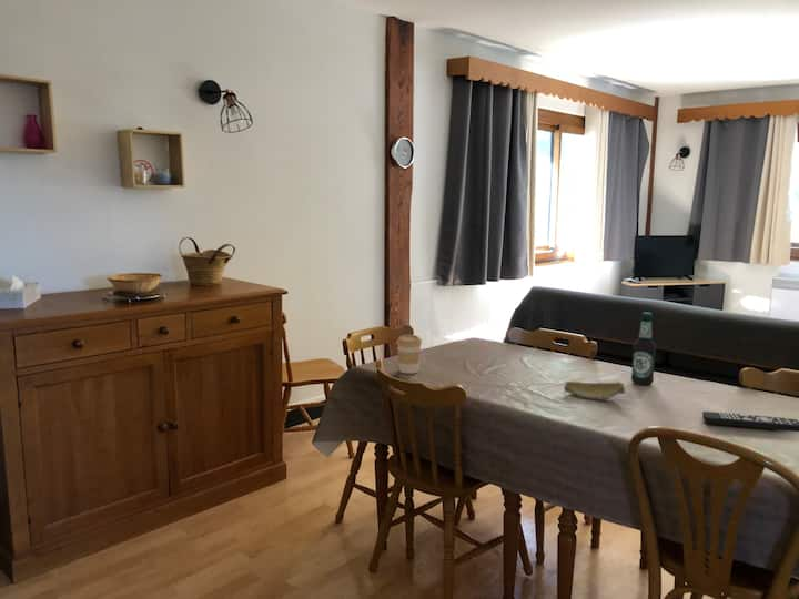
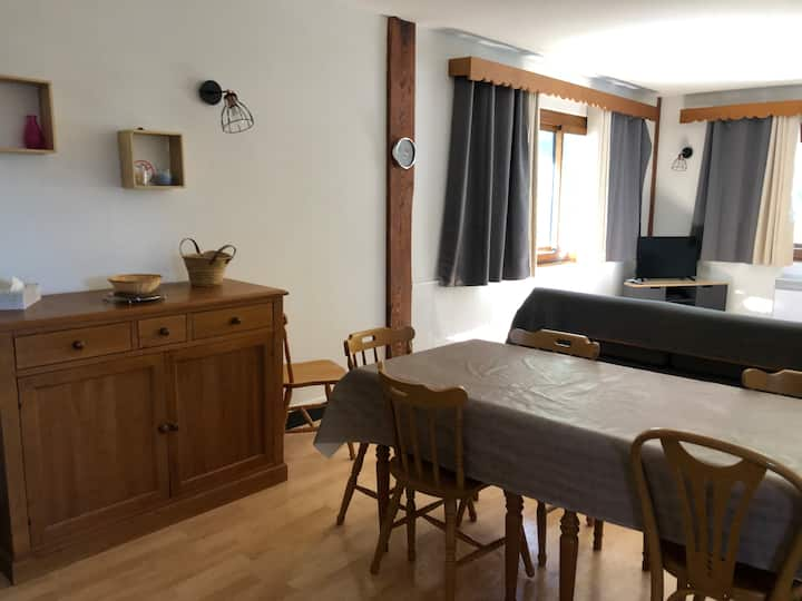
- bottle (644, 347)
- banana (595, 387)
- remote control (750, 422)
- coffee cup (408, 353)
